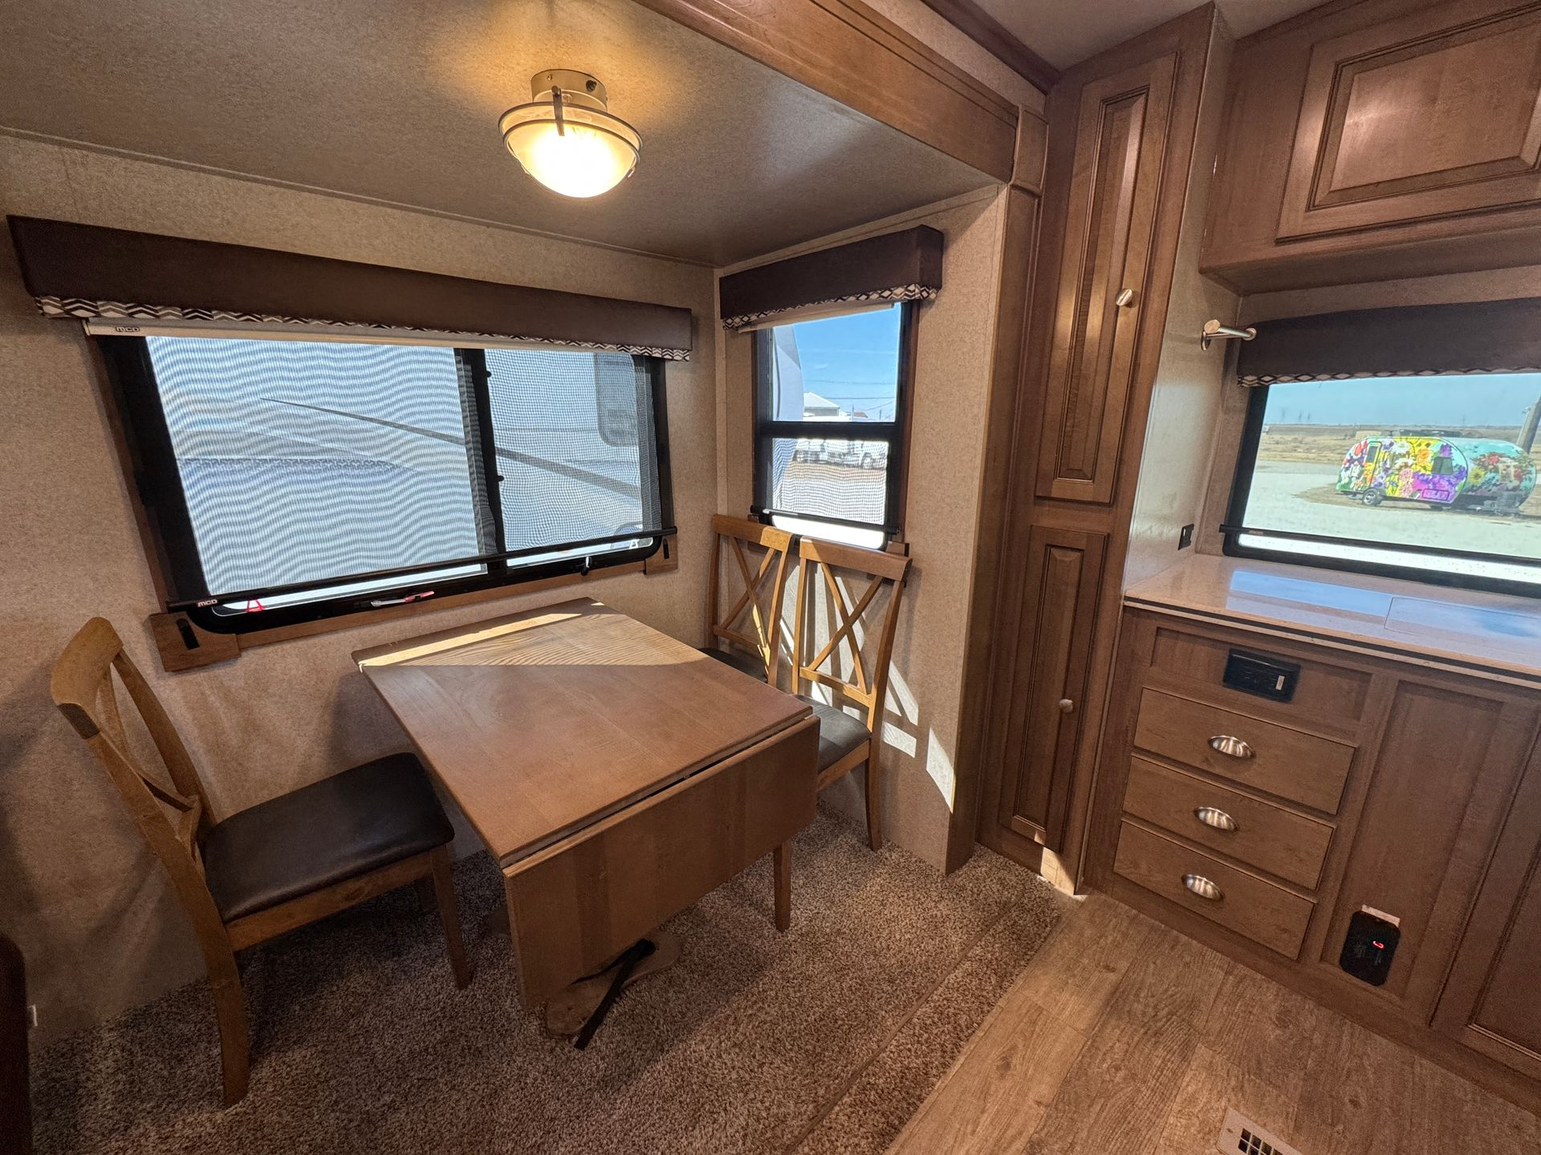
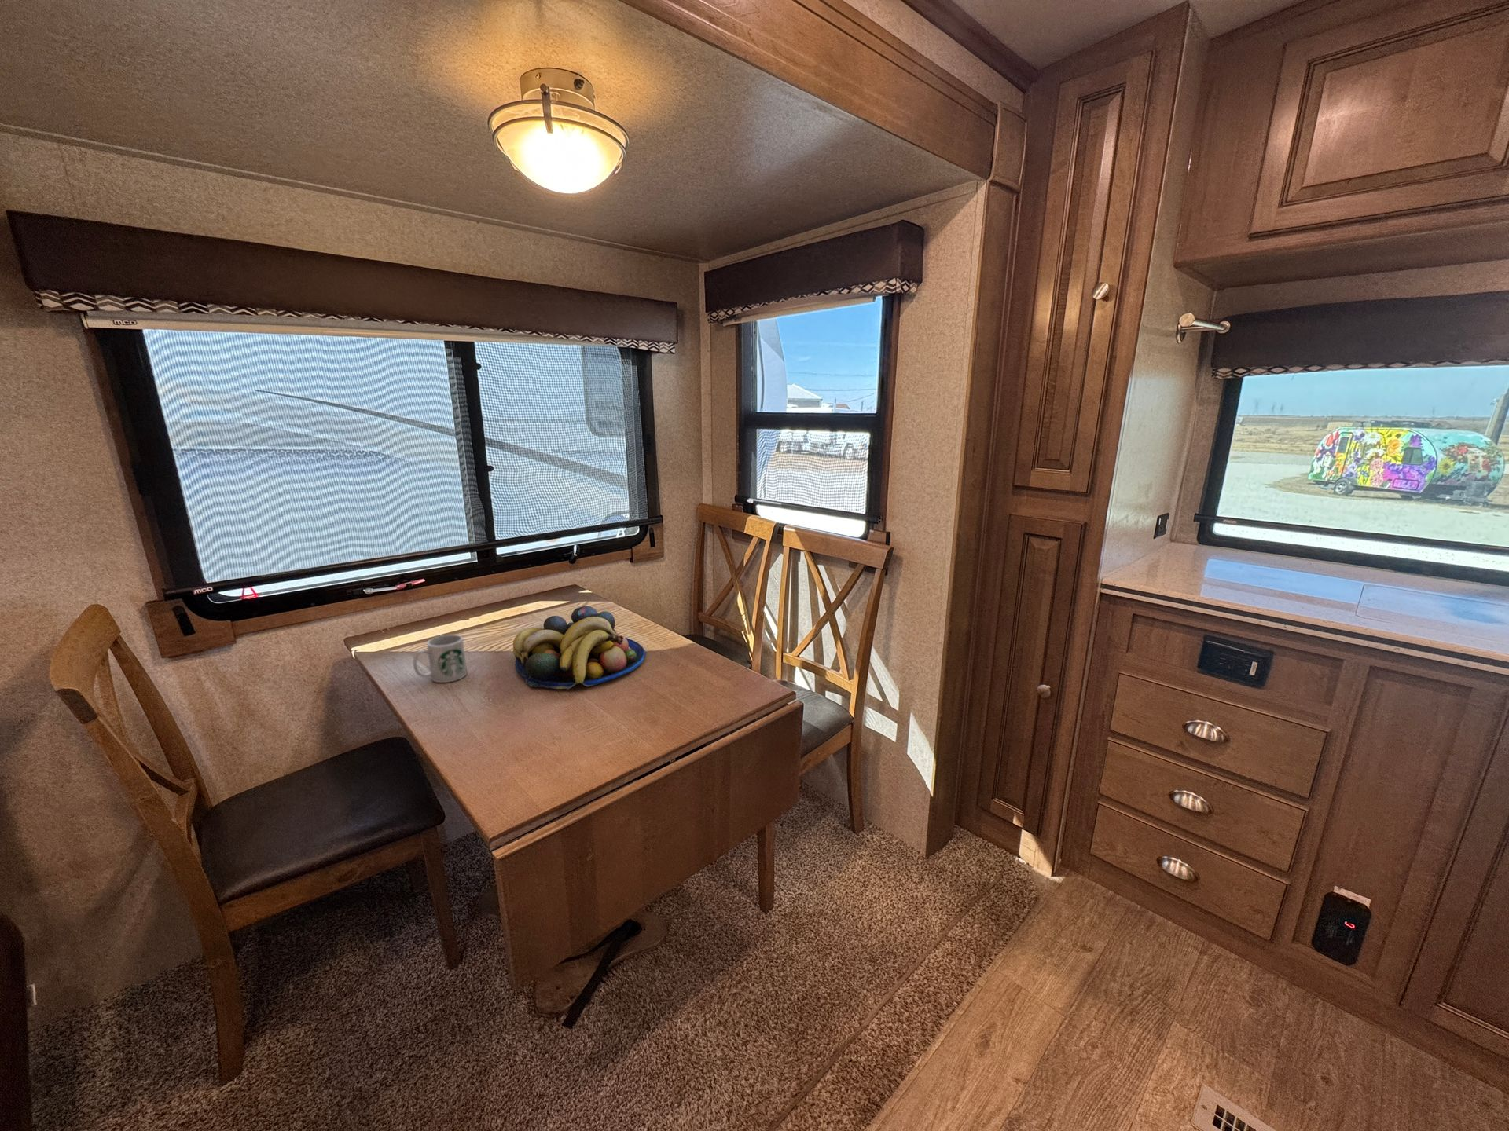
+ mug (440, 659)
+ fruit bowl (581, 638)
